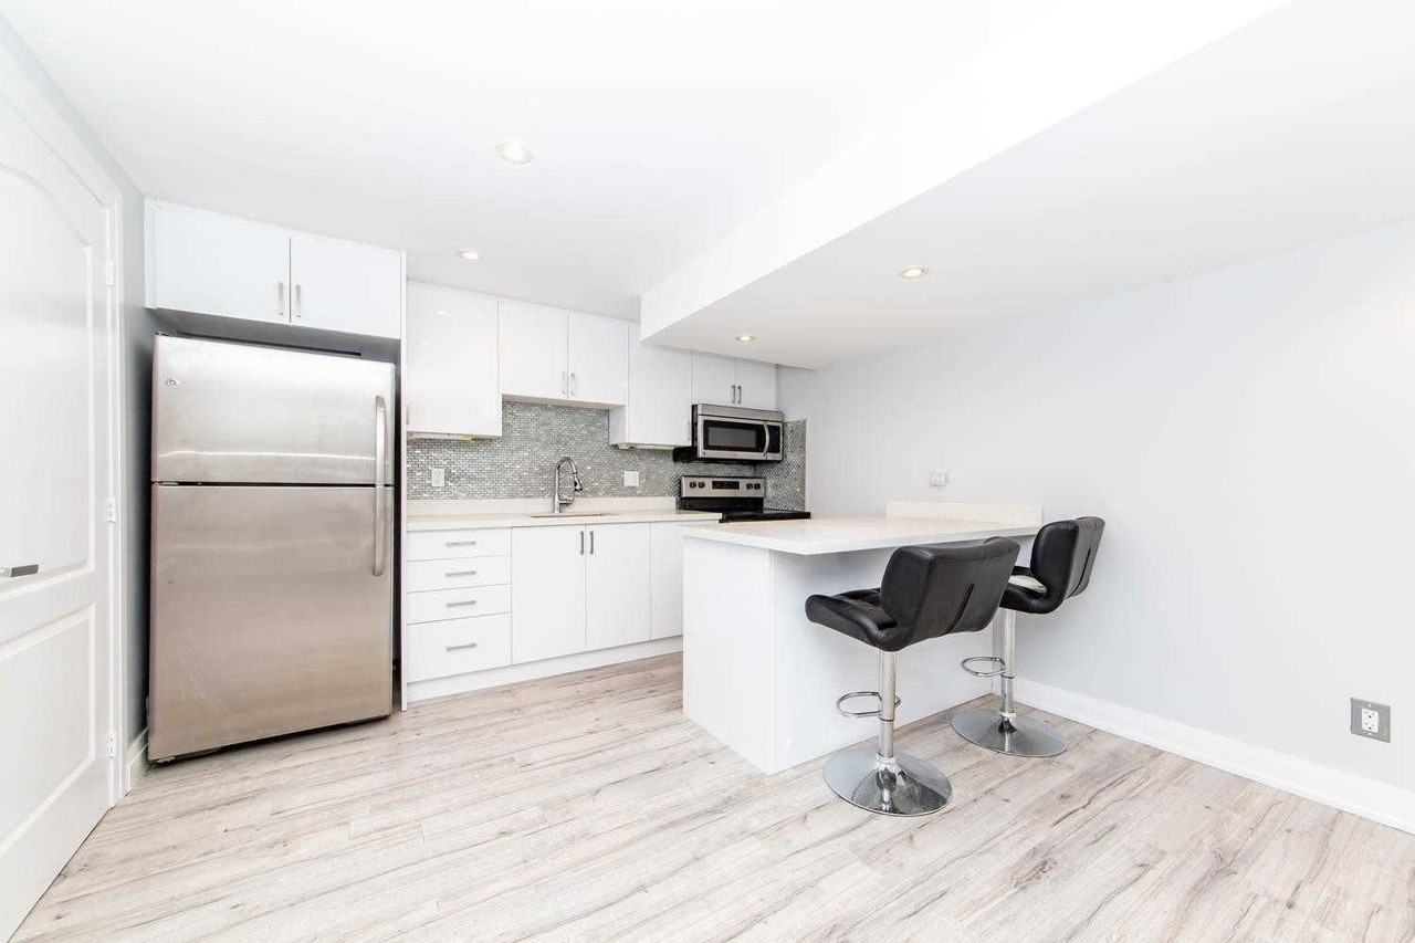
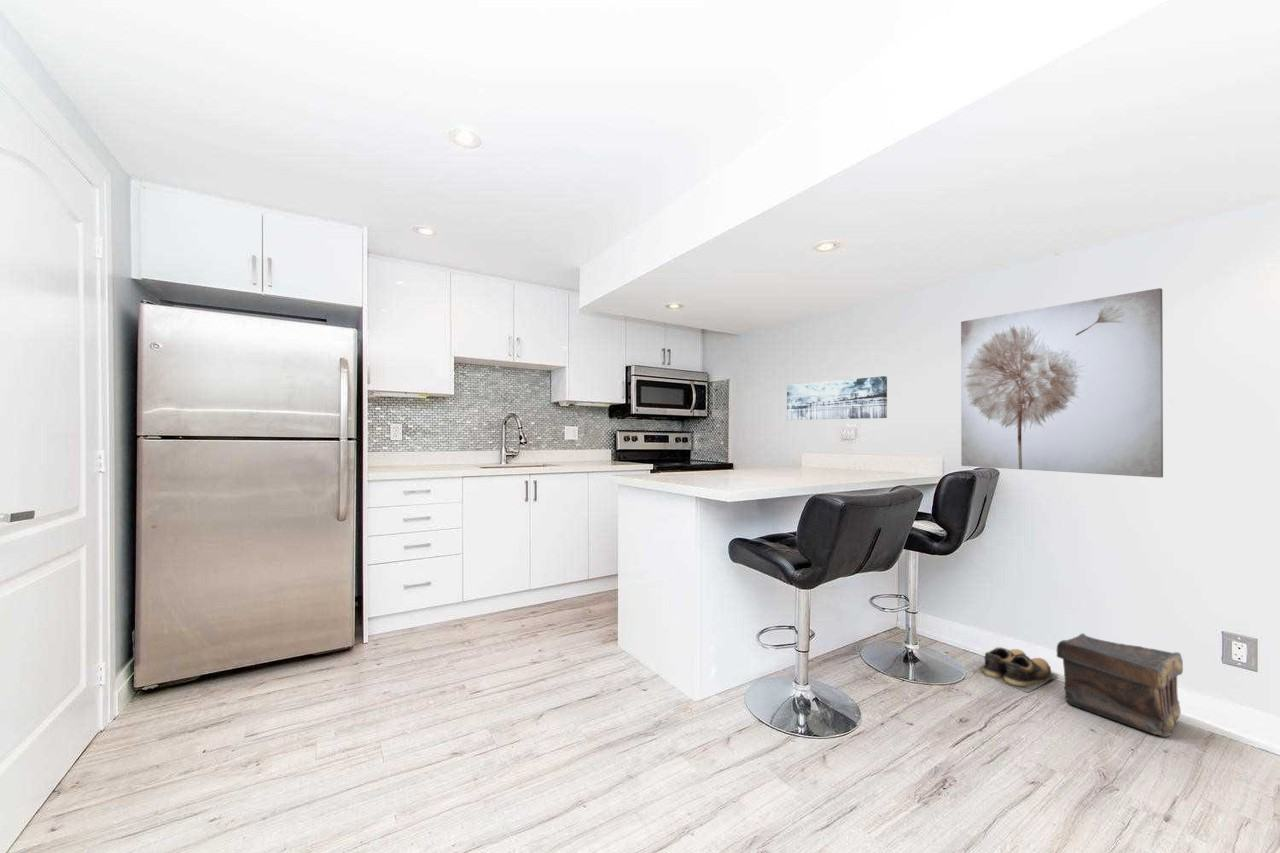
+ pouch (1119, 678)
+ wall art (832, 400)
+ shoes (1014, 661)
+ wall art (1048, 389)
